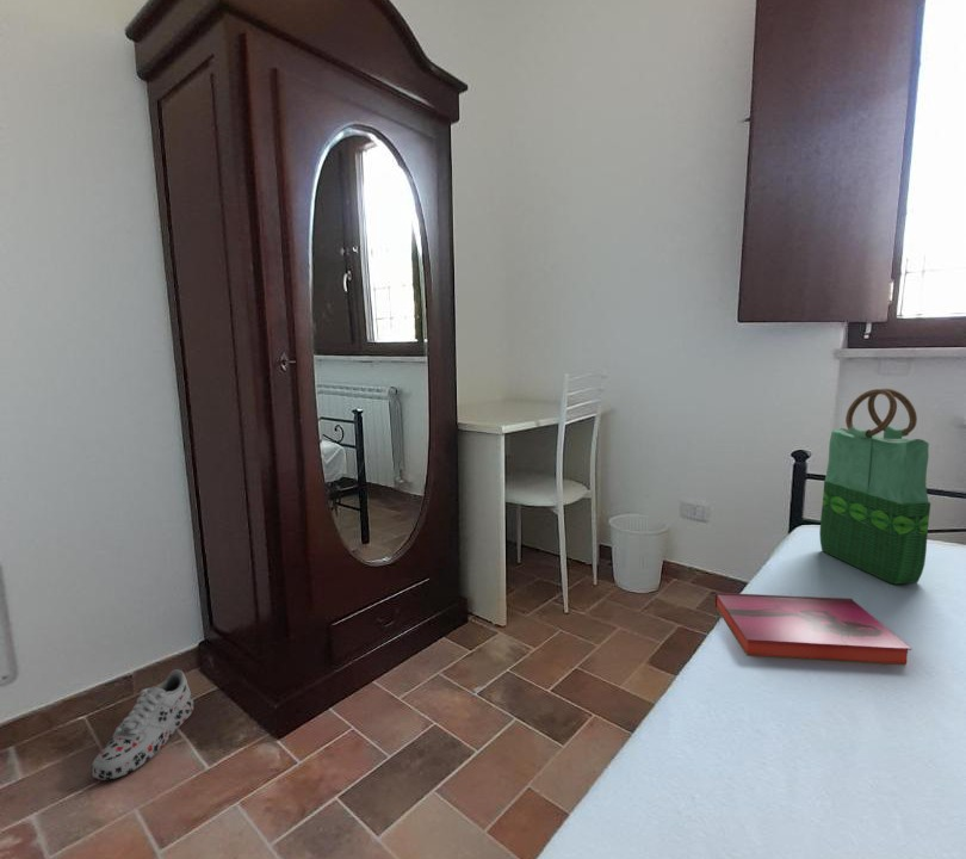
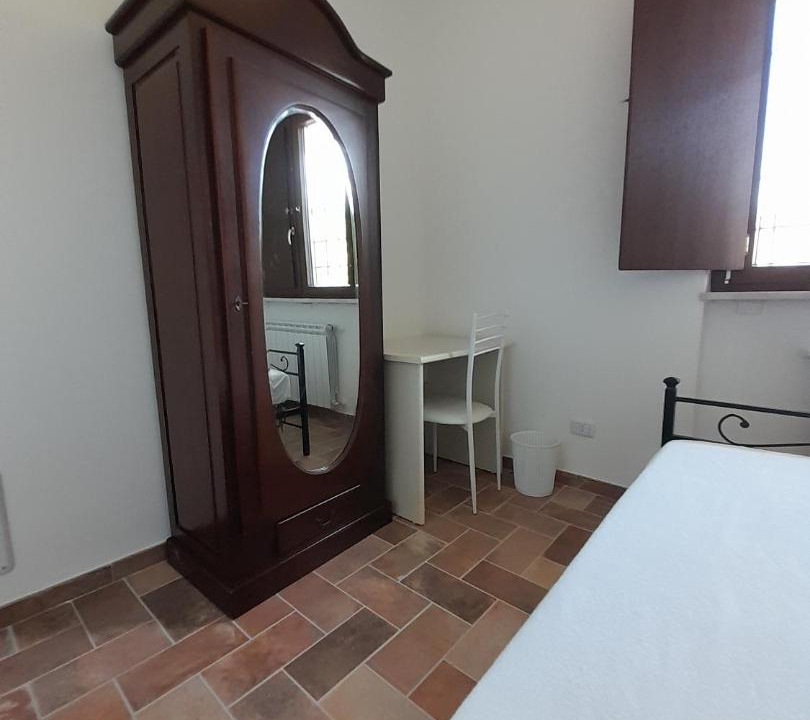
- shoe (145, 718)
- tote bag (874, 478)
- hardback book (801, 625)
